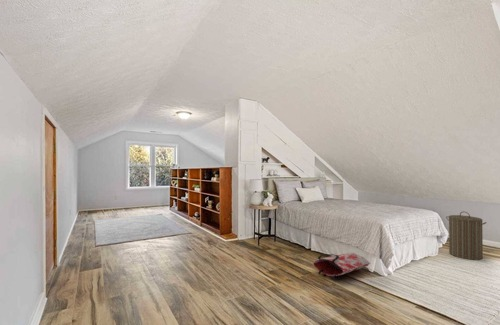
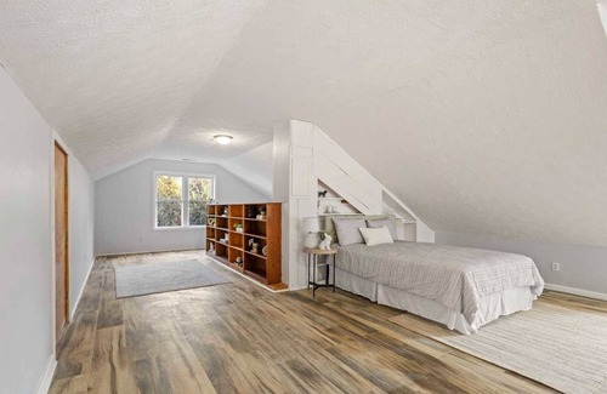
- laundry hamper (465, 233)
- bag (341, 262)
